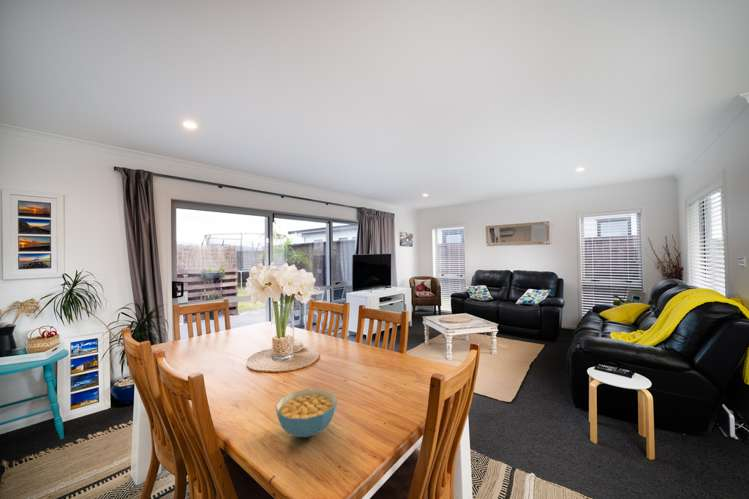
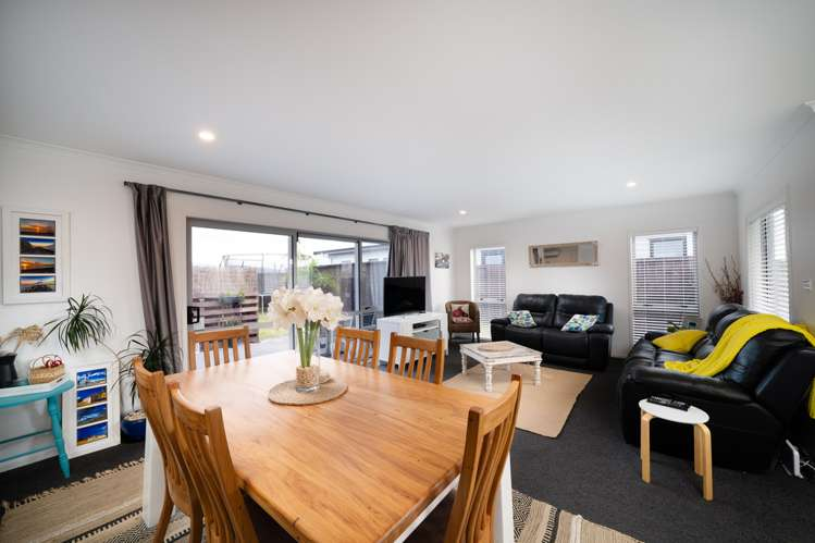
- cereal bowl (307, 416)
